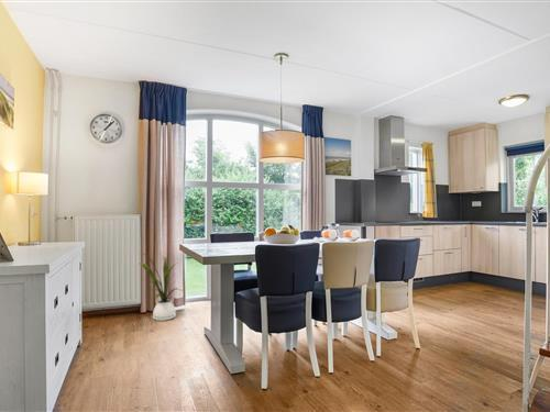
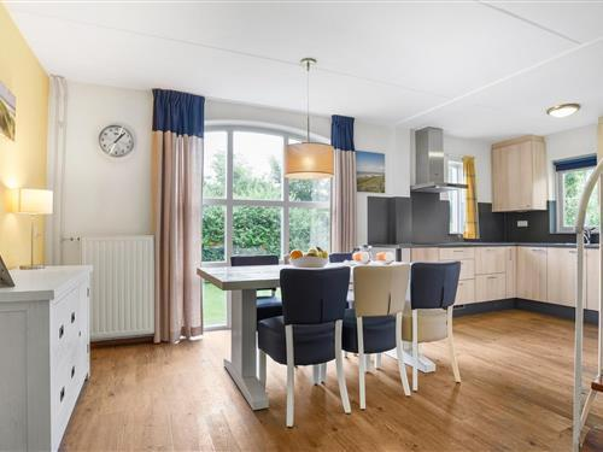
- house plant (161, 283)
